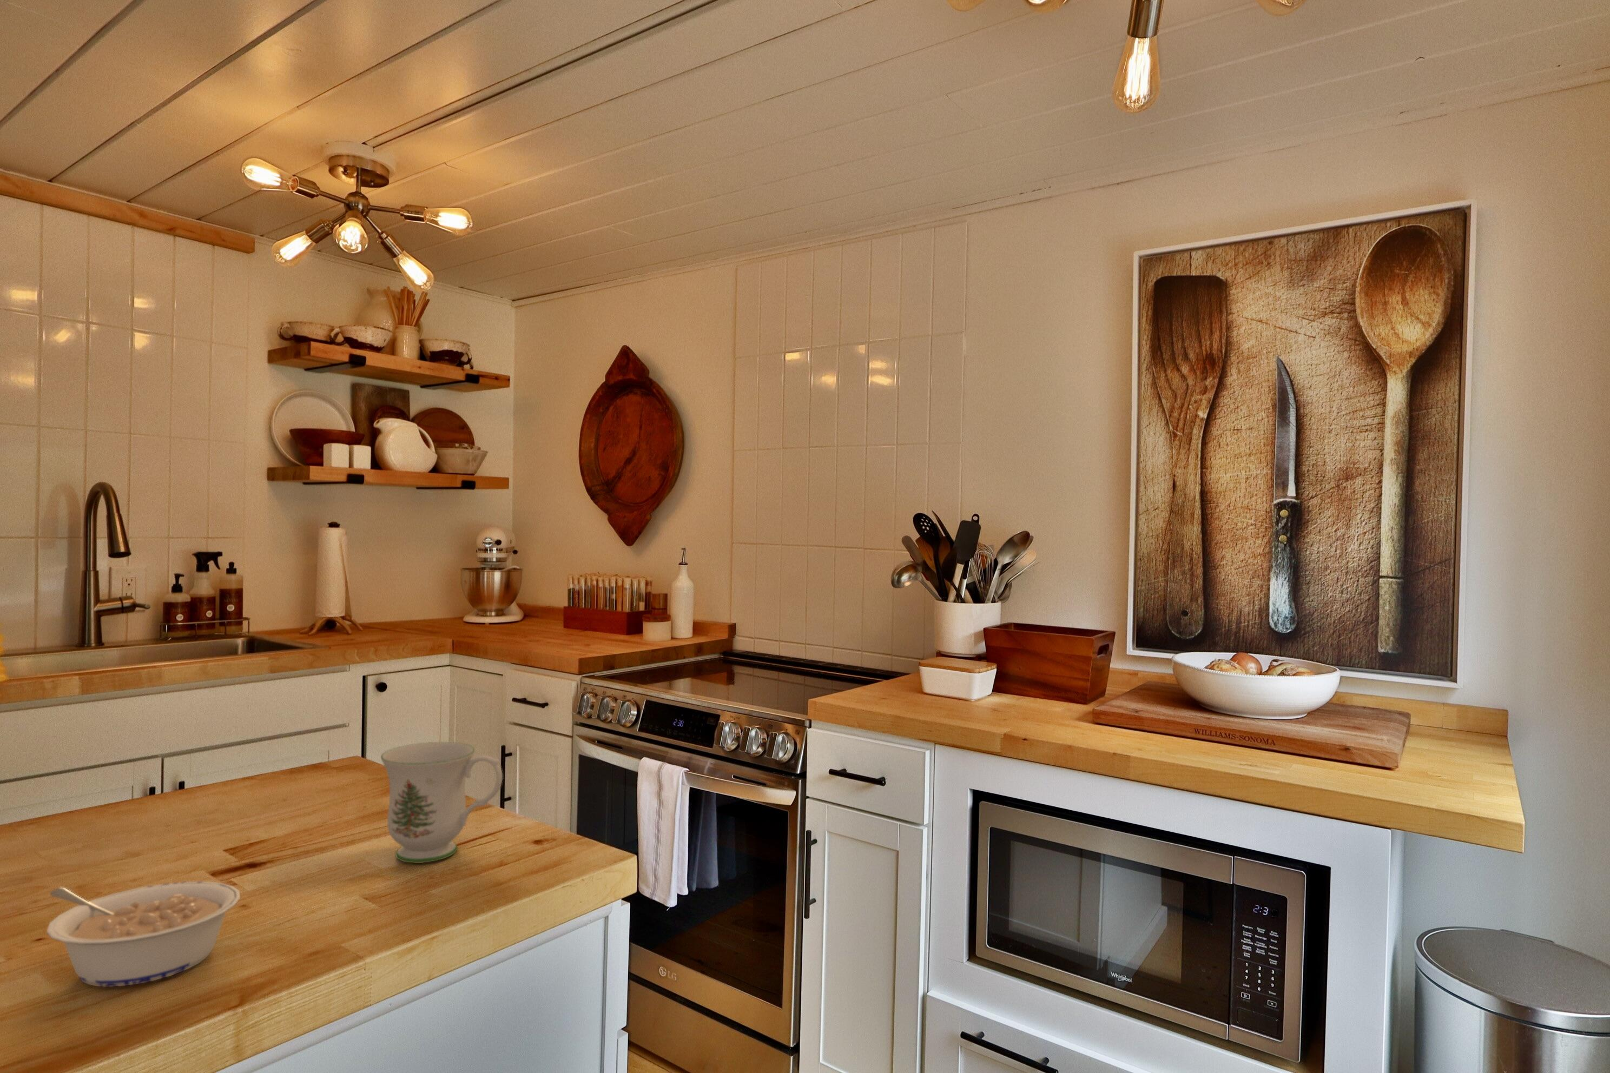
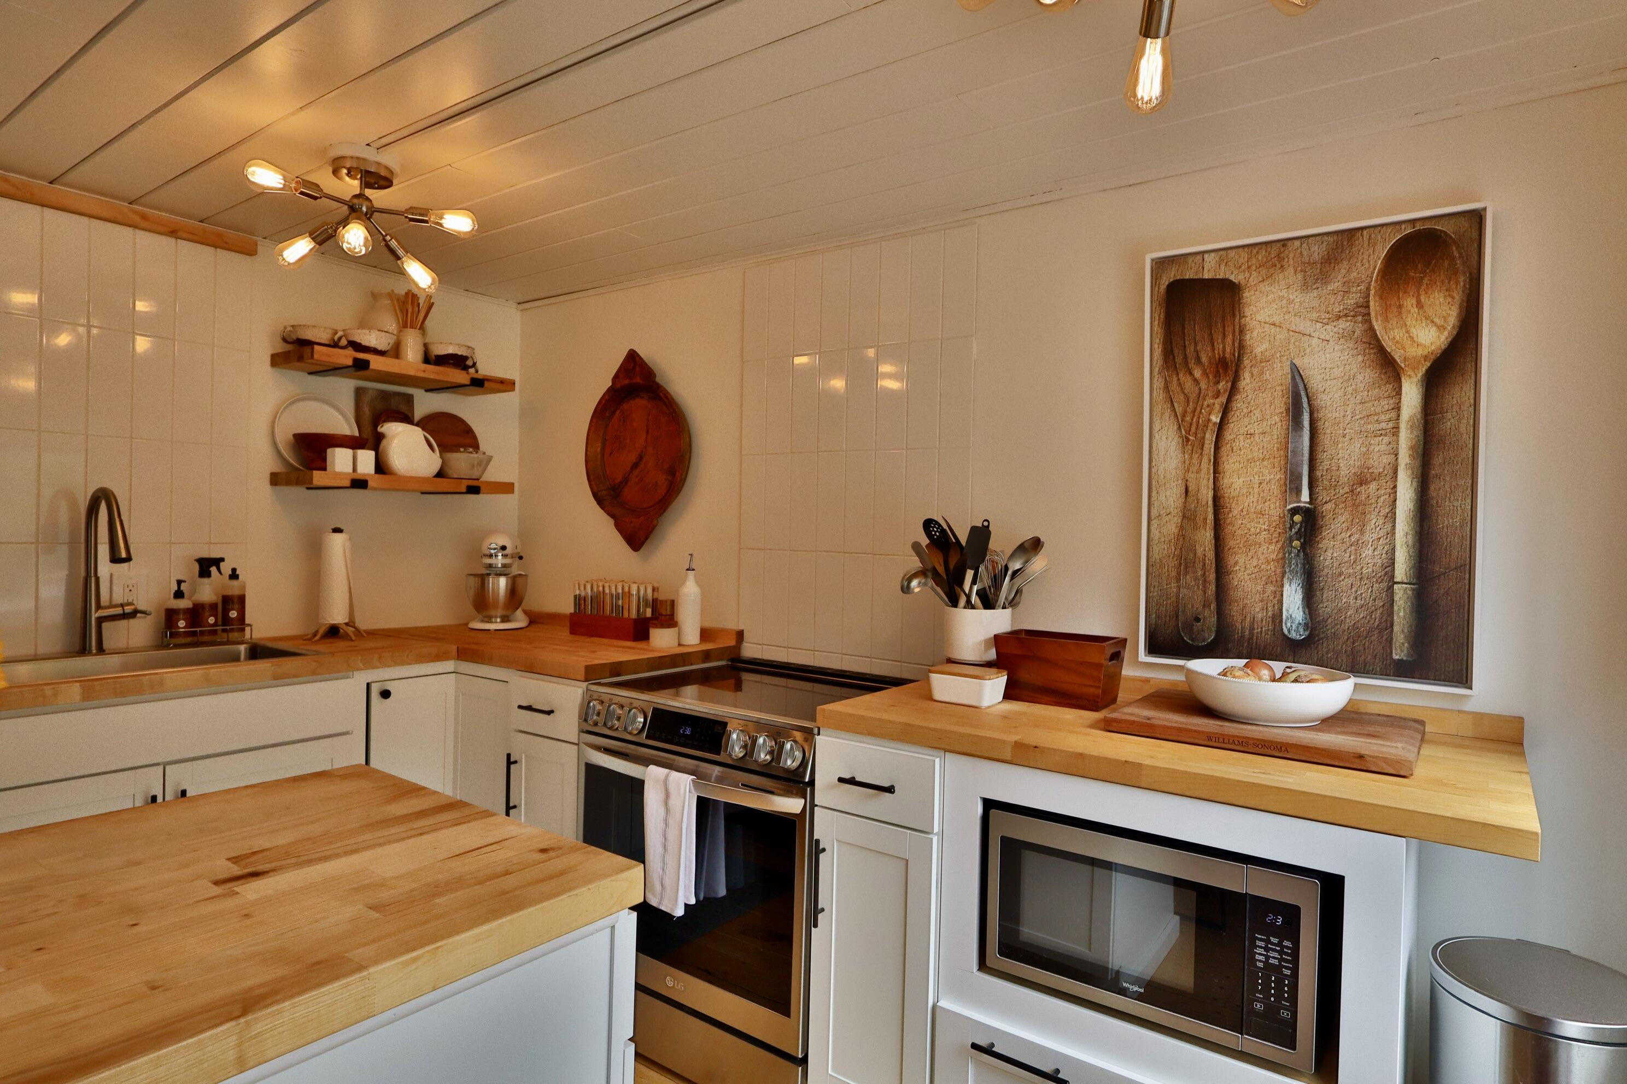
- mug (443, 804)
- legume (140, 932)
